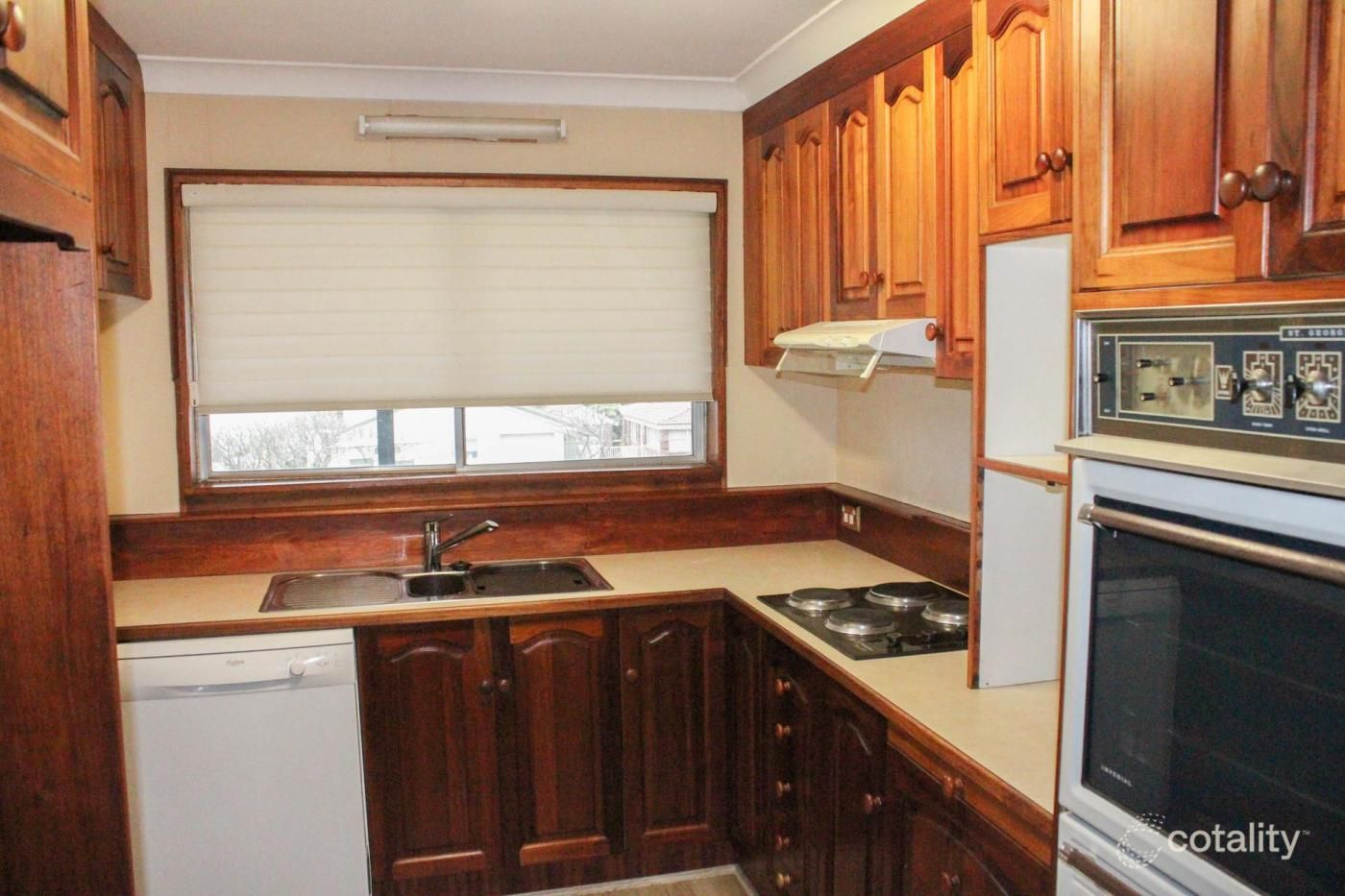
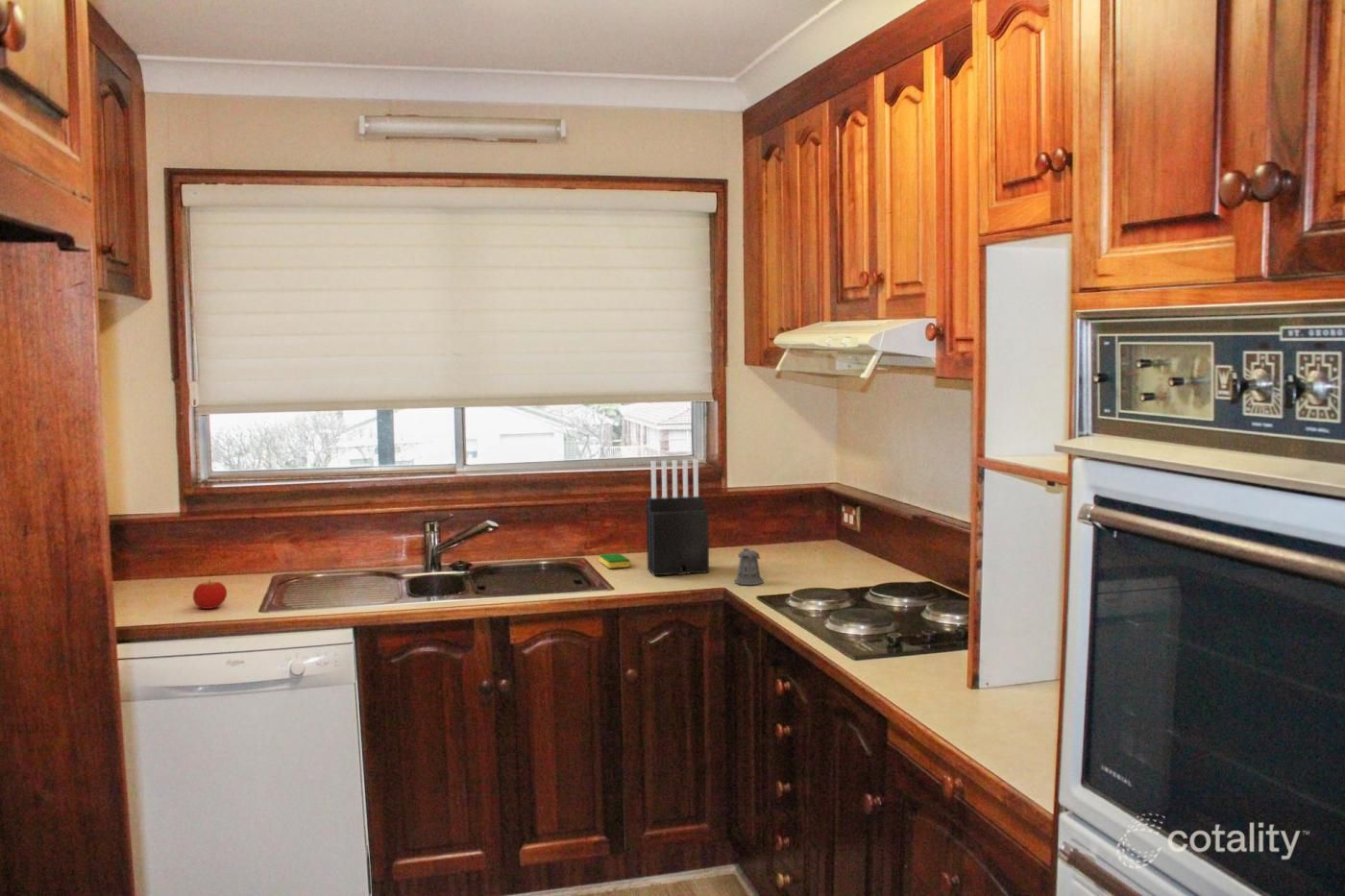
+ dish sponge (614, 560)
+ knife block (677, 517)
+ pepper shaker (749, 566)
+ fruit (208, 593)
